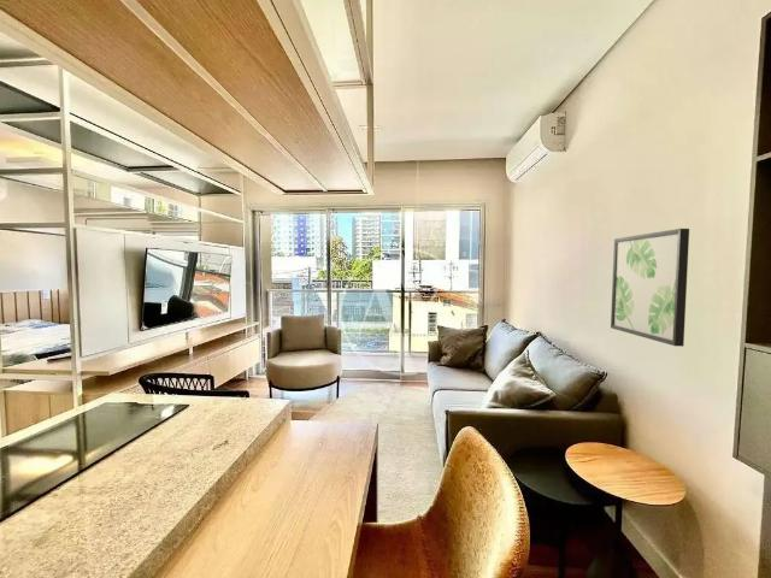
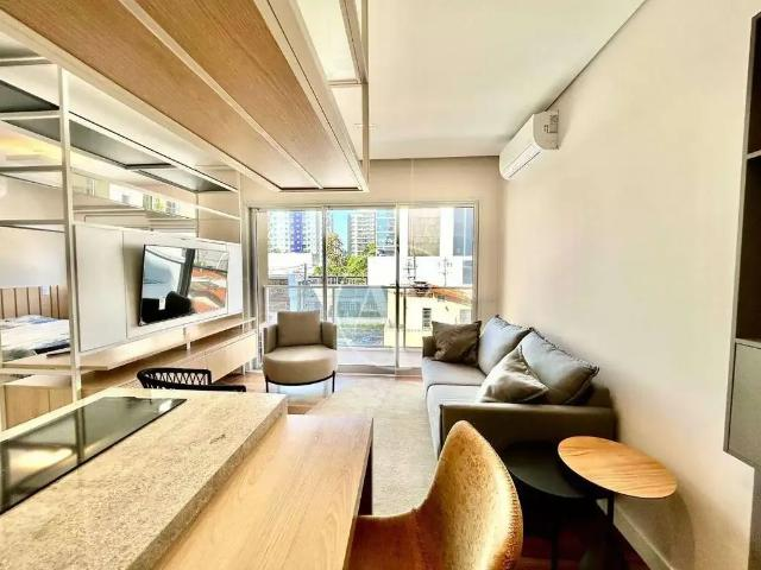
- wall art (643, 285)
